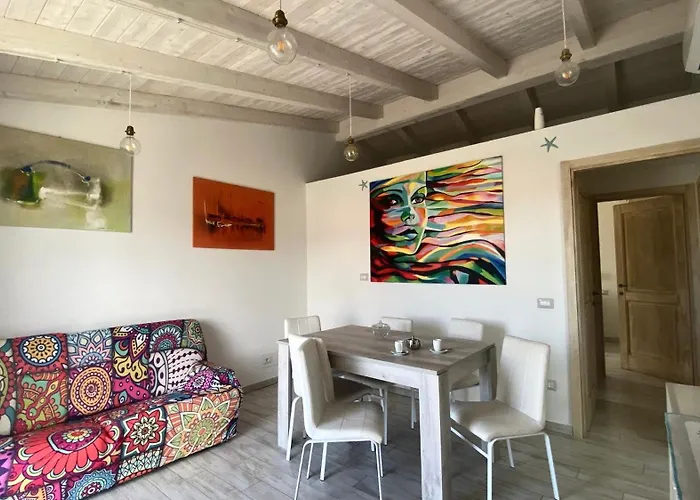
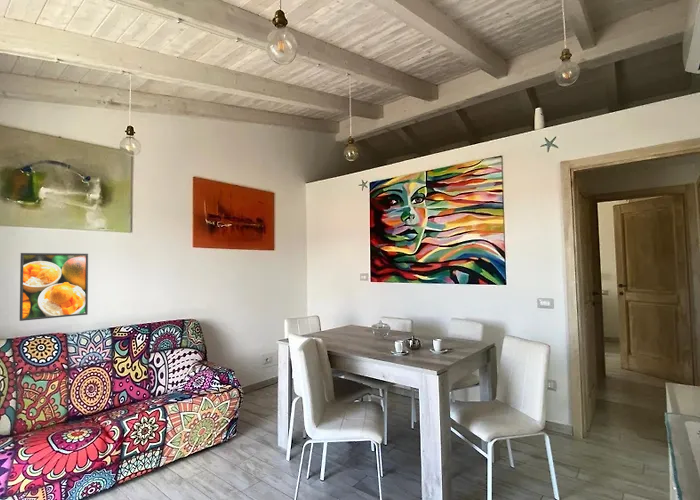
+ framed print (55, 285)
